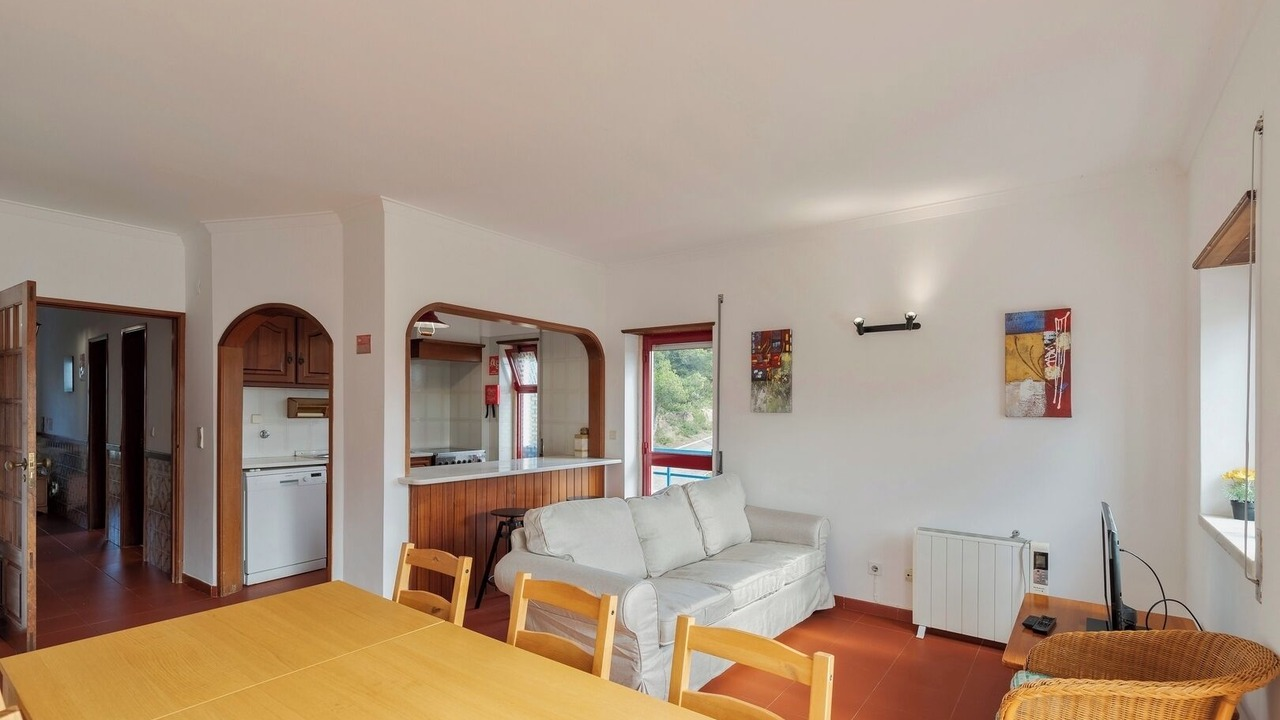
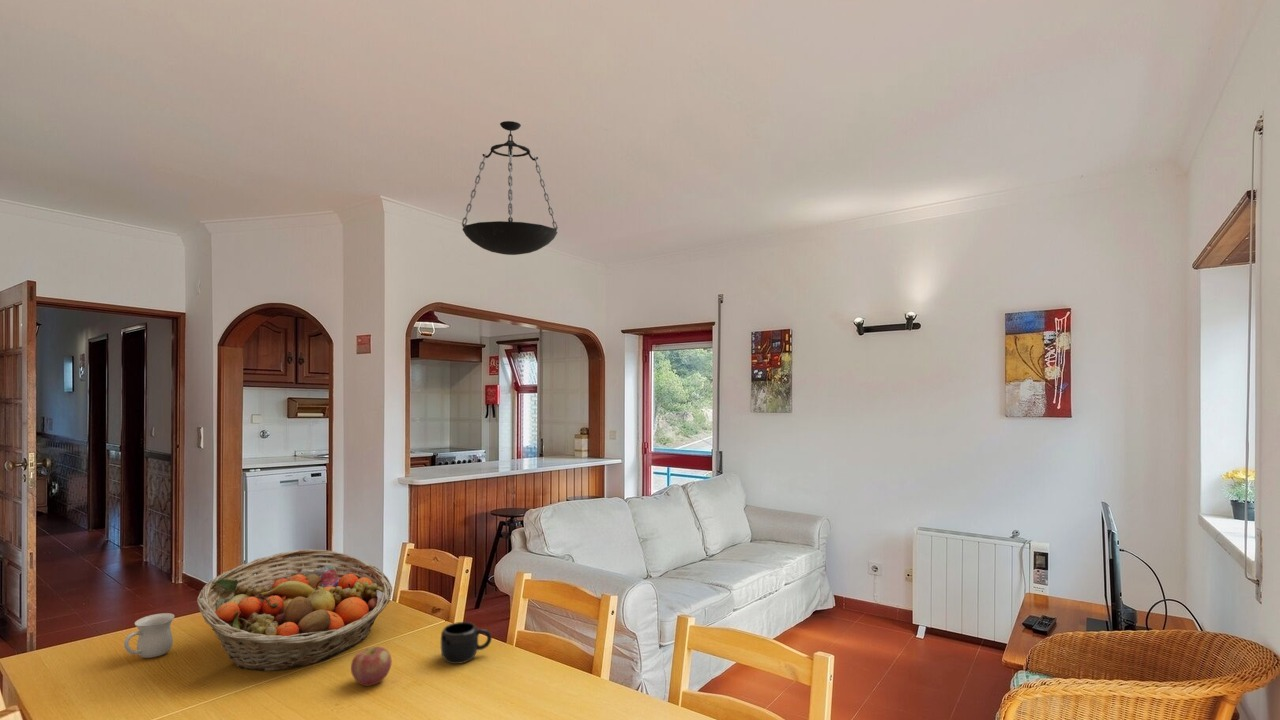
+ pendant lamp (510, 189)
+ apple (371, 666)
+ mug (148, 639)
+ mug (463, 643)
+ fruit basket (301, 605)
